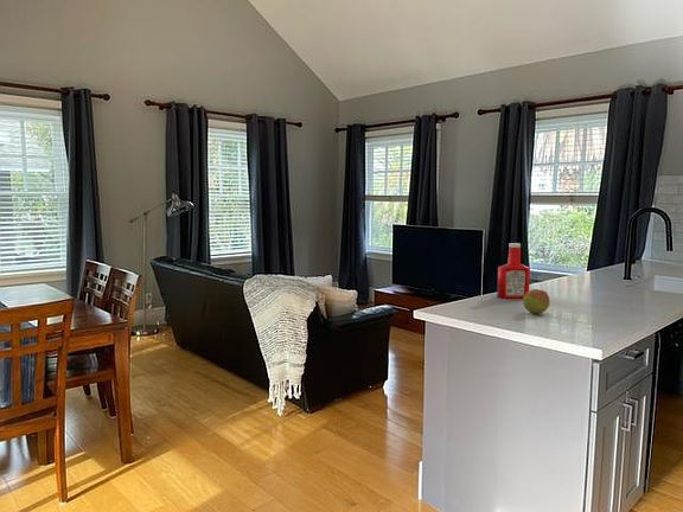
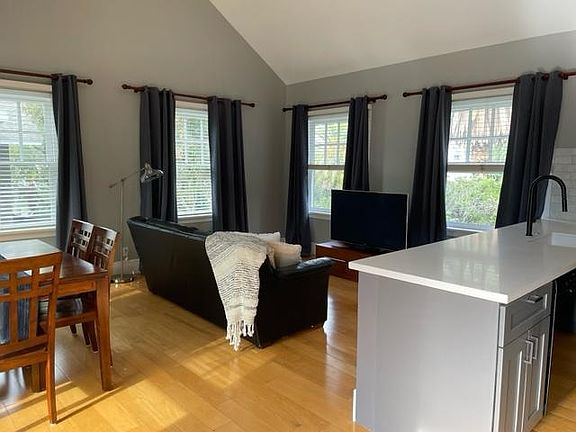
- soap bottle (513, 270)
- fruit (535, 301)
